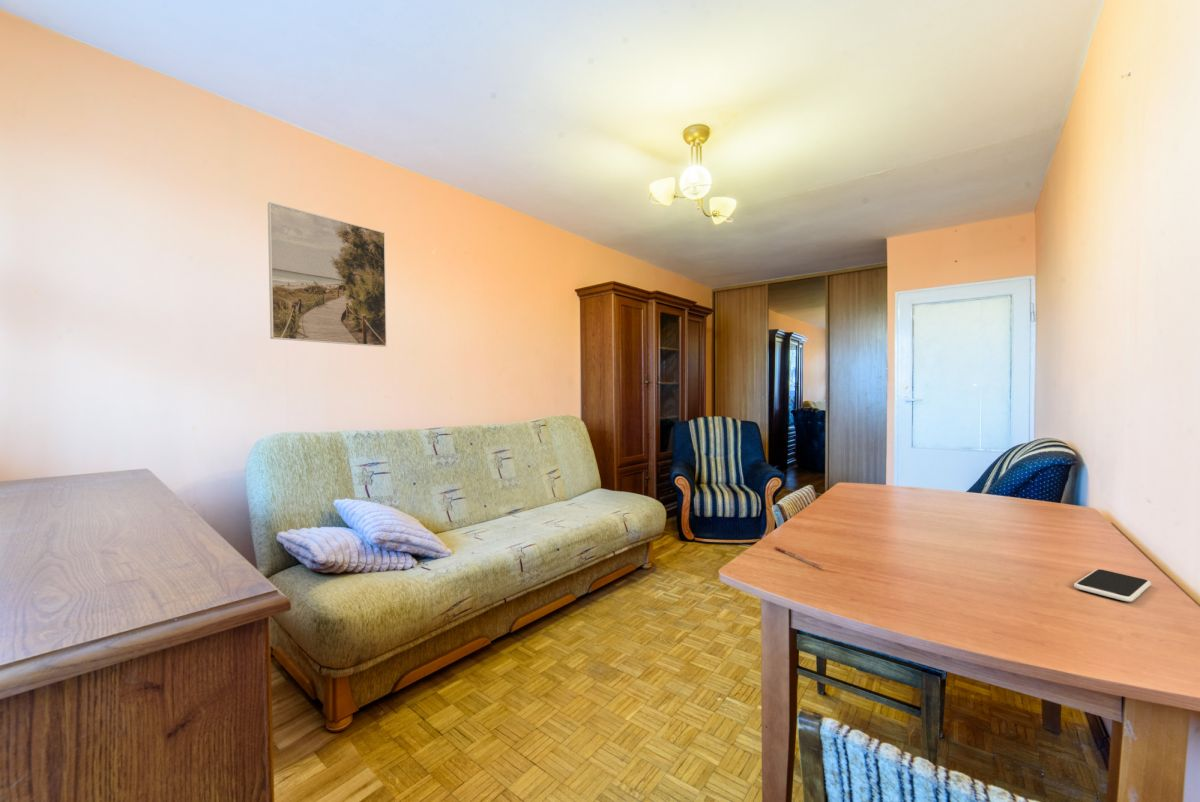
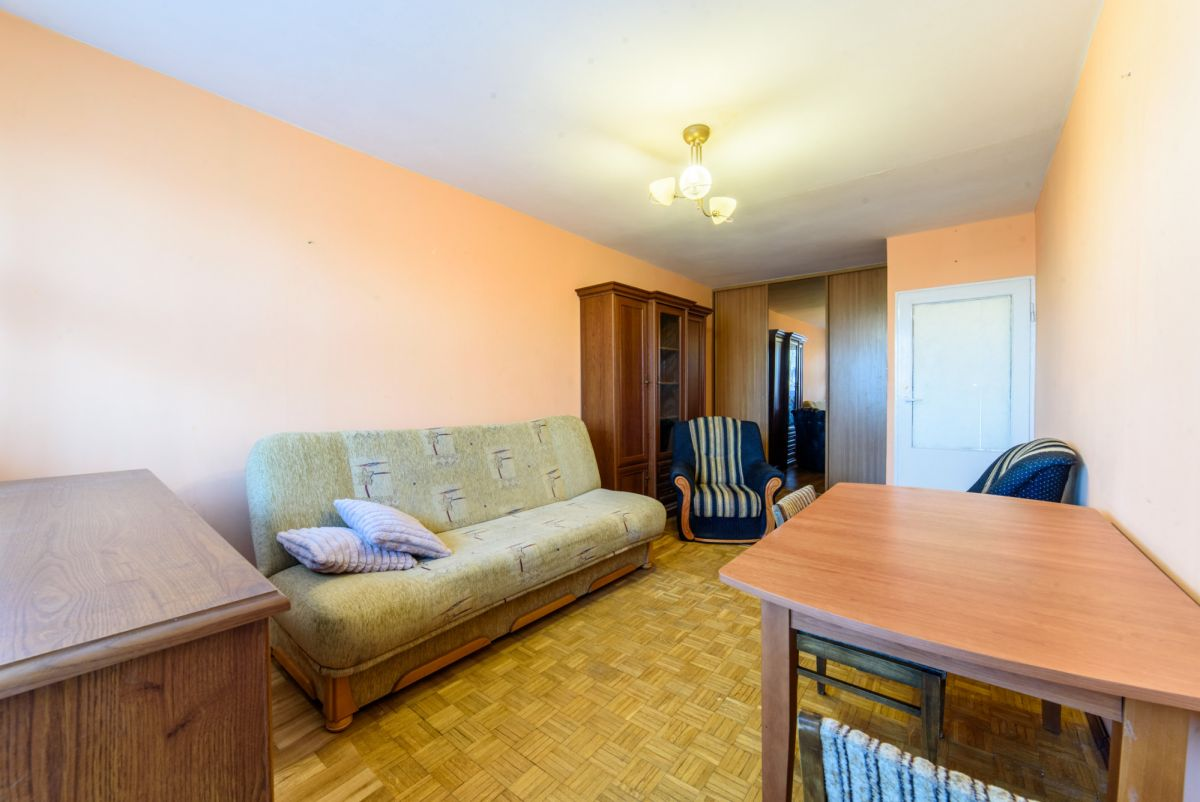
- pen (797, 556)
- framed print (332, 281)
- smartphone (1112, 584)
